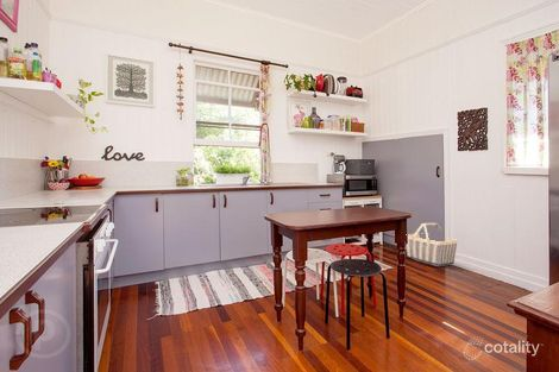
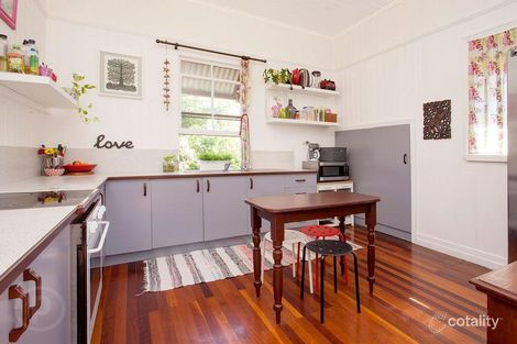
- basket (429, 241)
